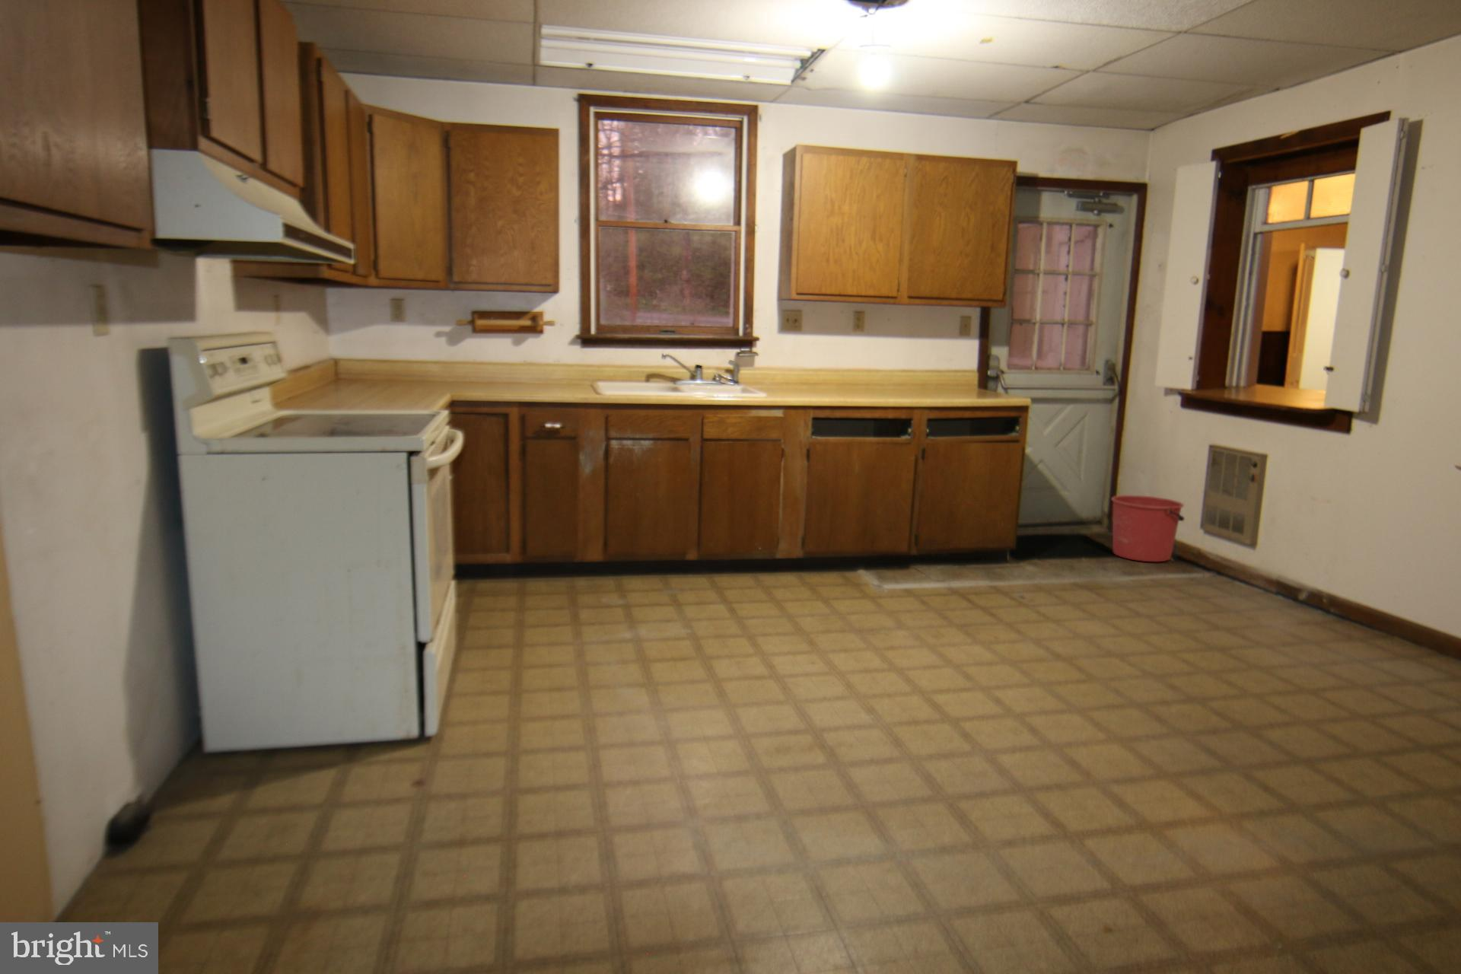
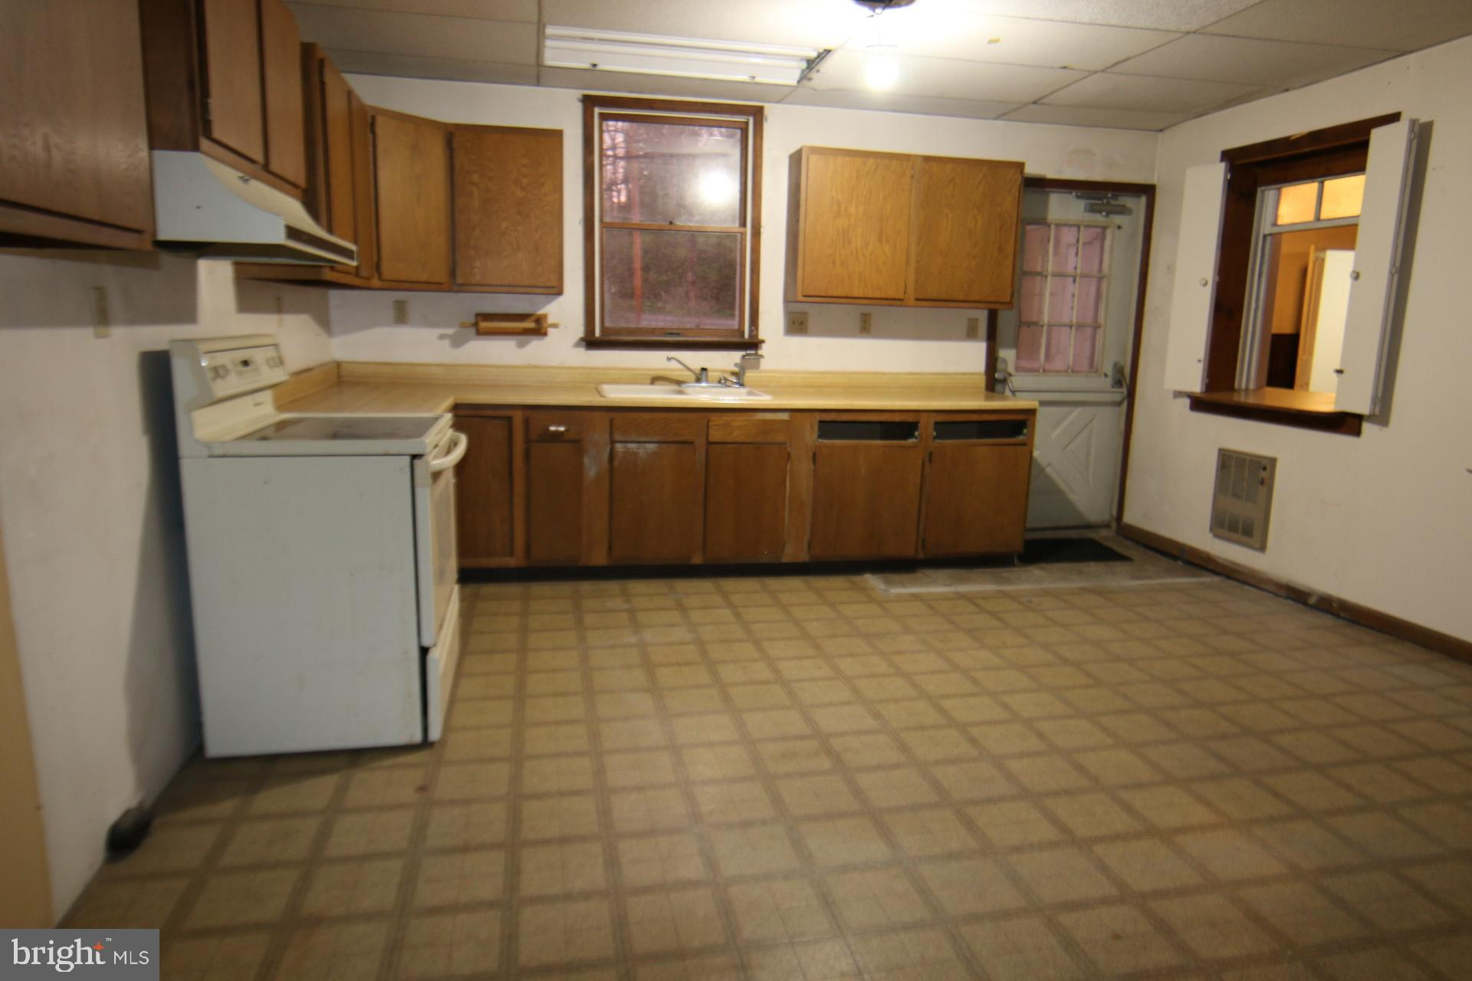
- bucket (1145, 528)
